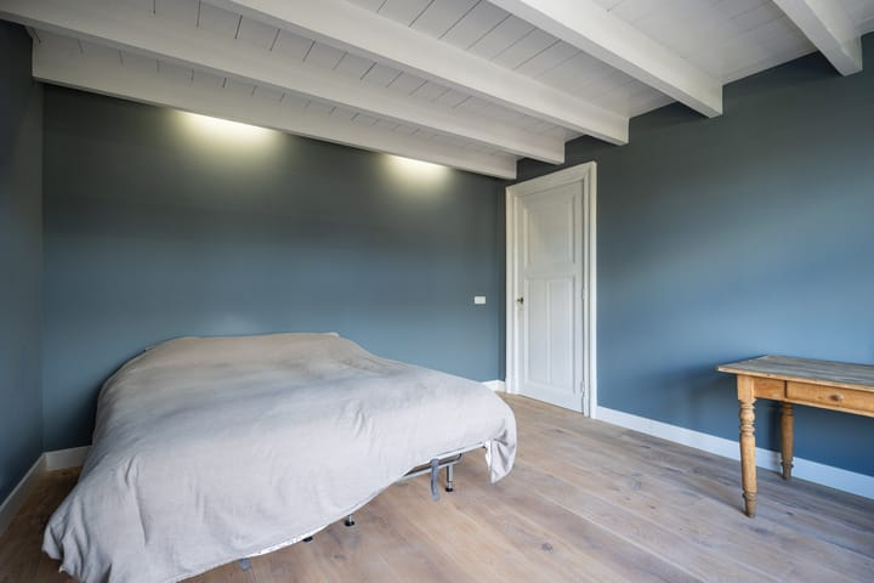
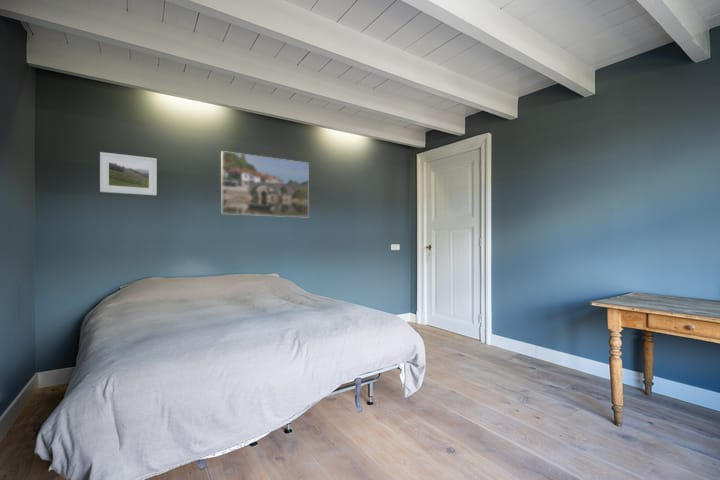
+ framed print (267, 186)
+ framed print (129, 174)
